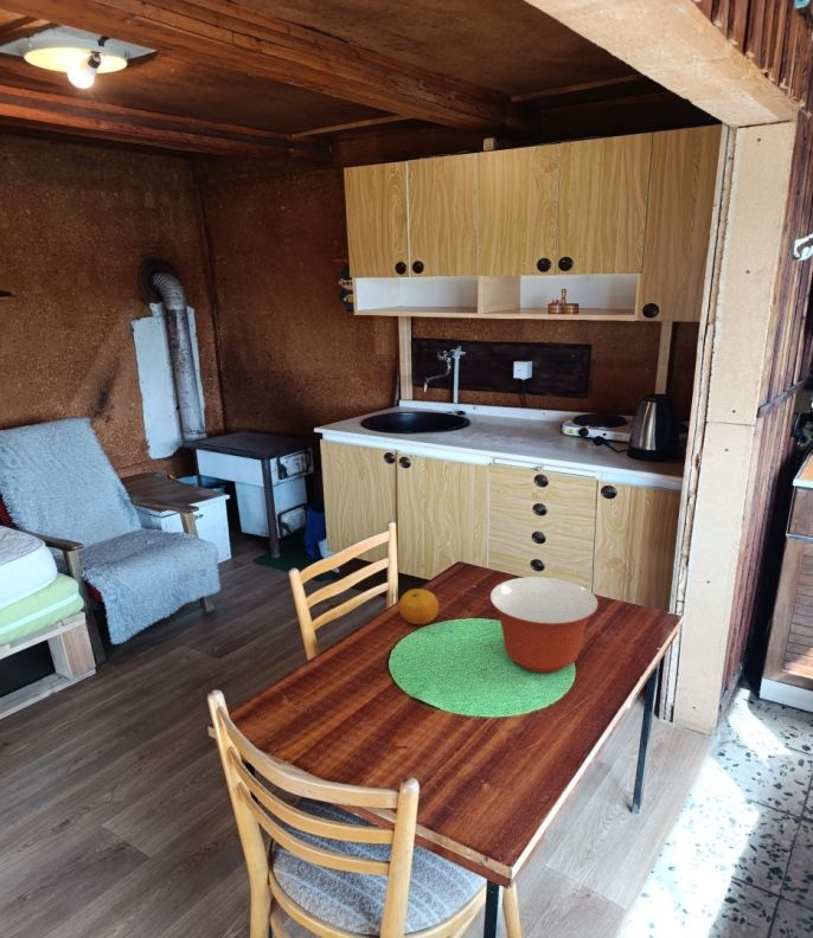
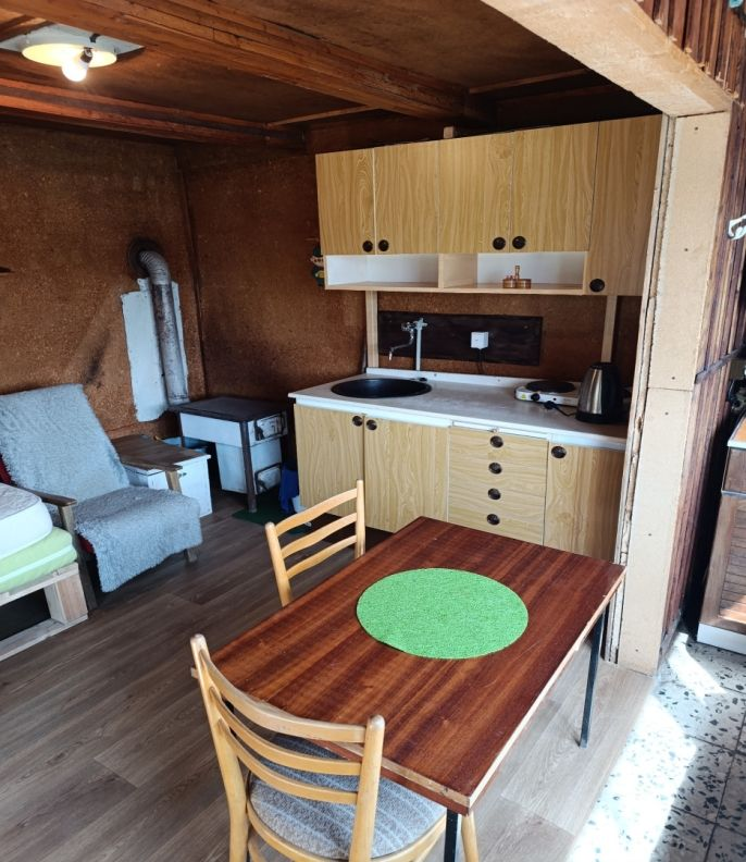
- mixing bowl (542, 628)
- fruit (418, 605)
